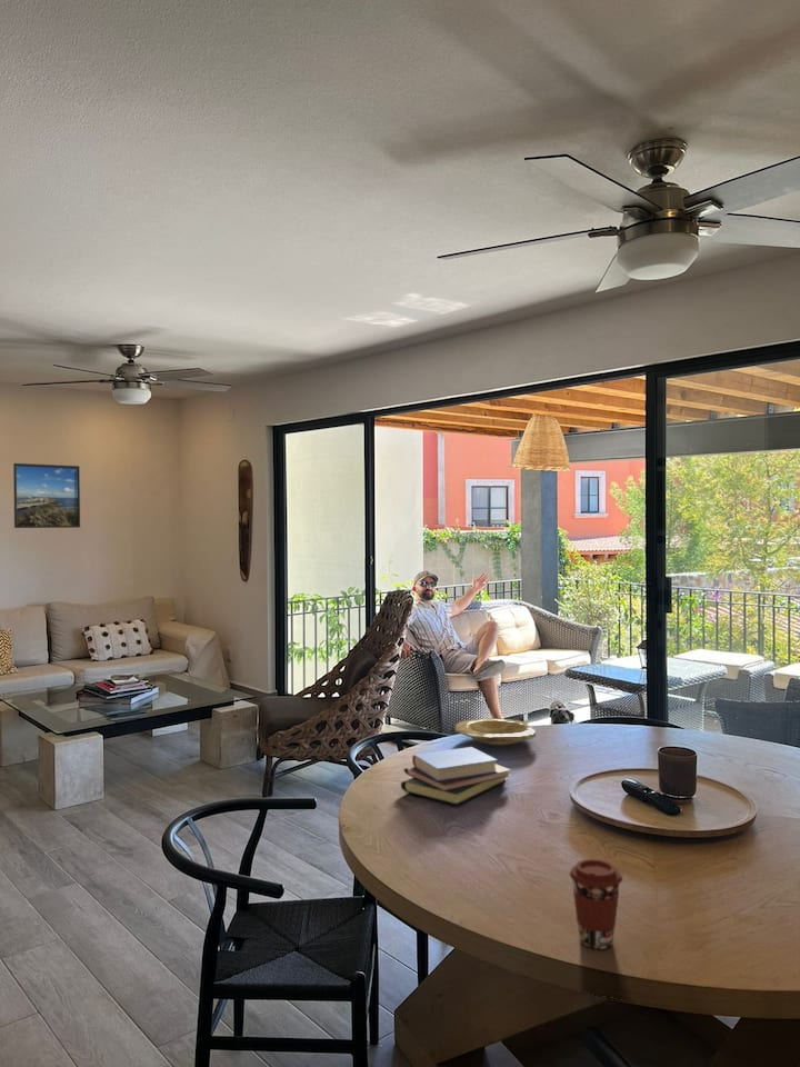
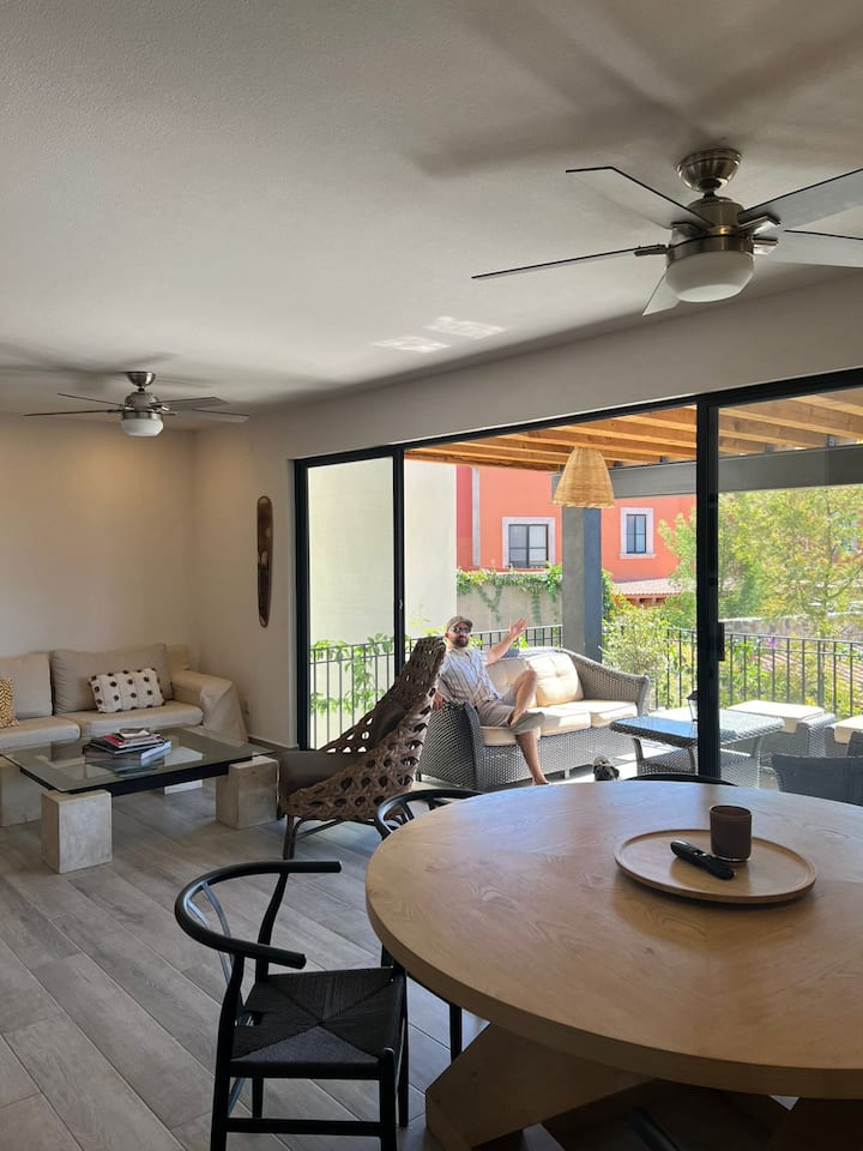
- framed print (48, 496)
- plate (494, 732)
- coffee cup (596, 904)
- book (457, 770)
